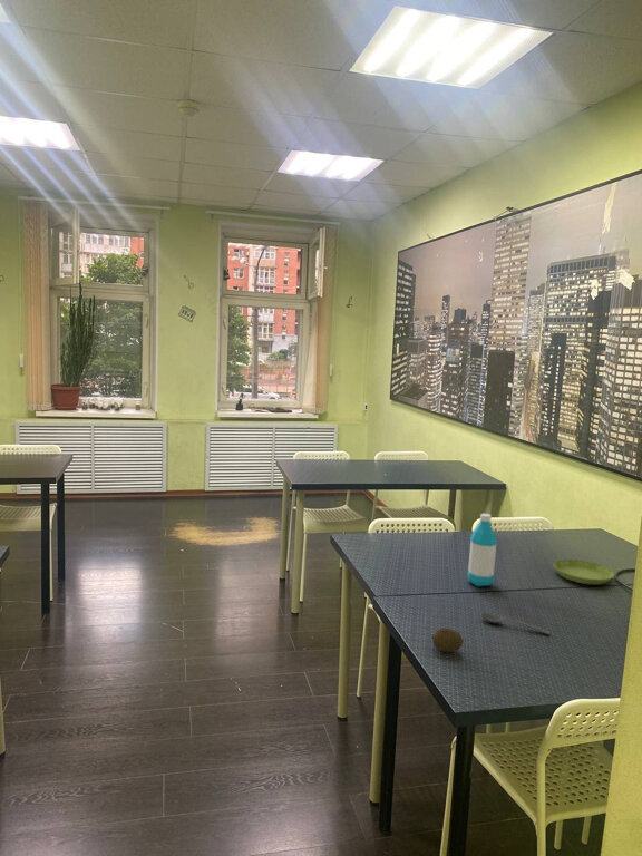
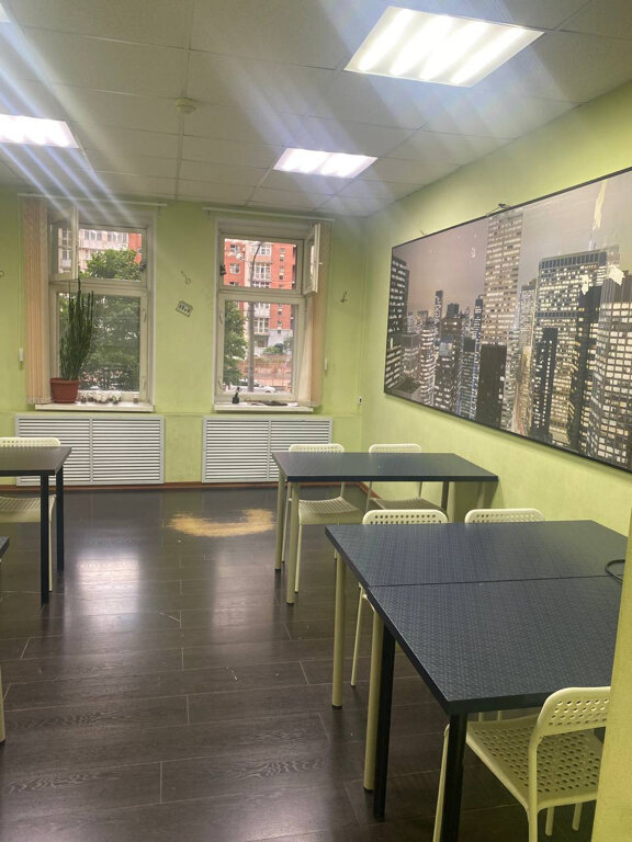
- soupspoon (515, 621)
- saucer (583, 572)
- fruit (447, 640)
- water bottle (483, 548)
